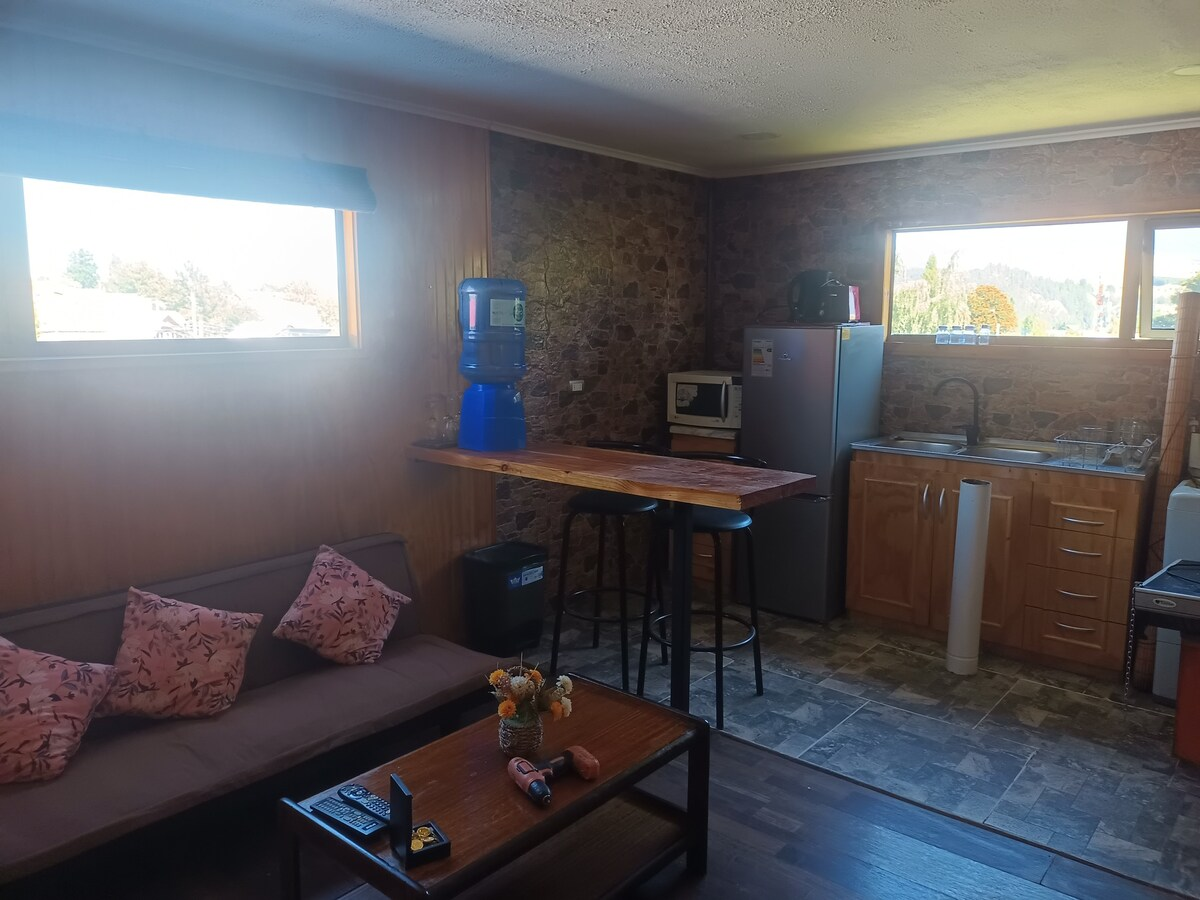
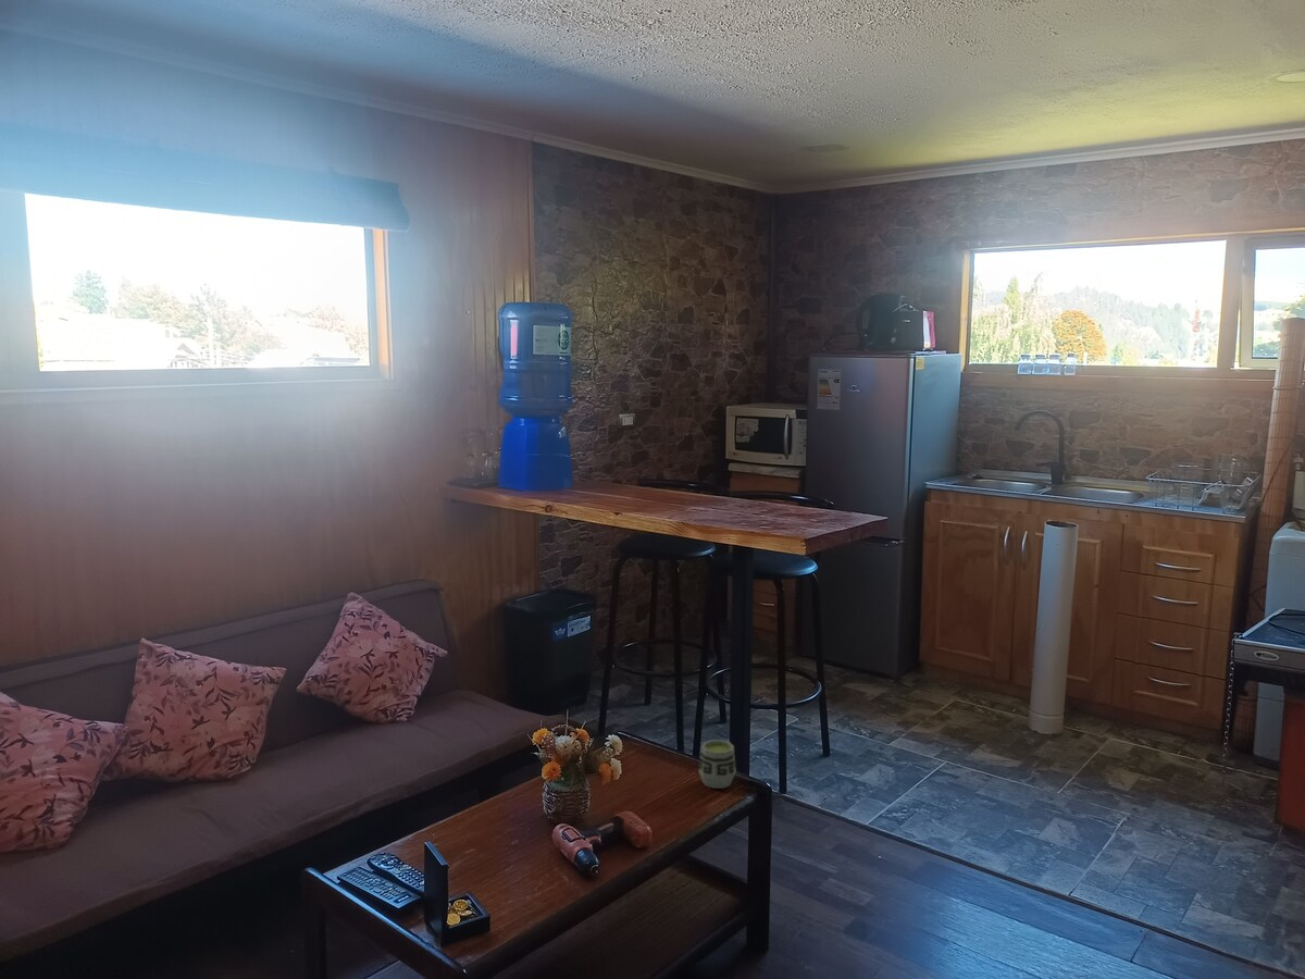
+ cup (717, 764)
